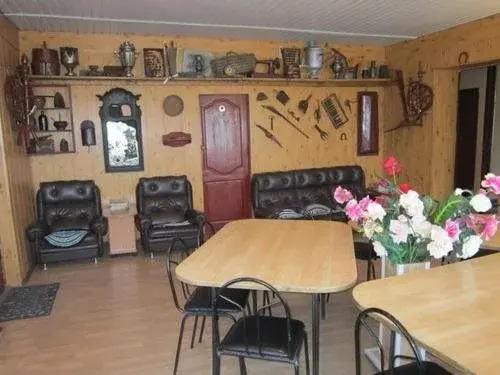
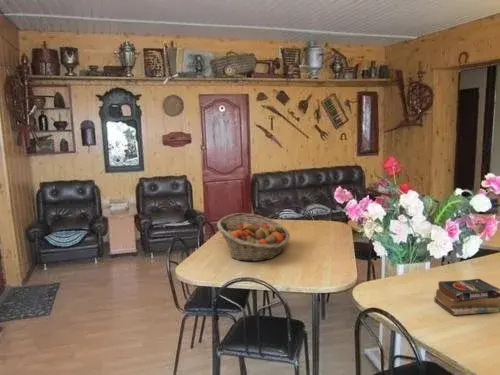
+ fruit basket (254, 235)
+ book (469, 296)
